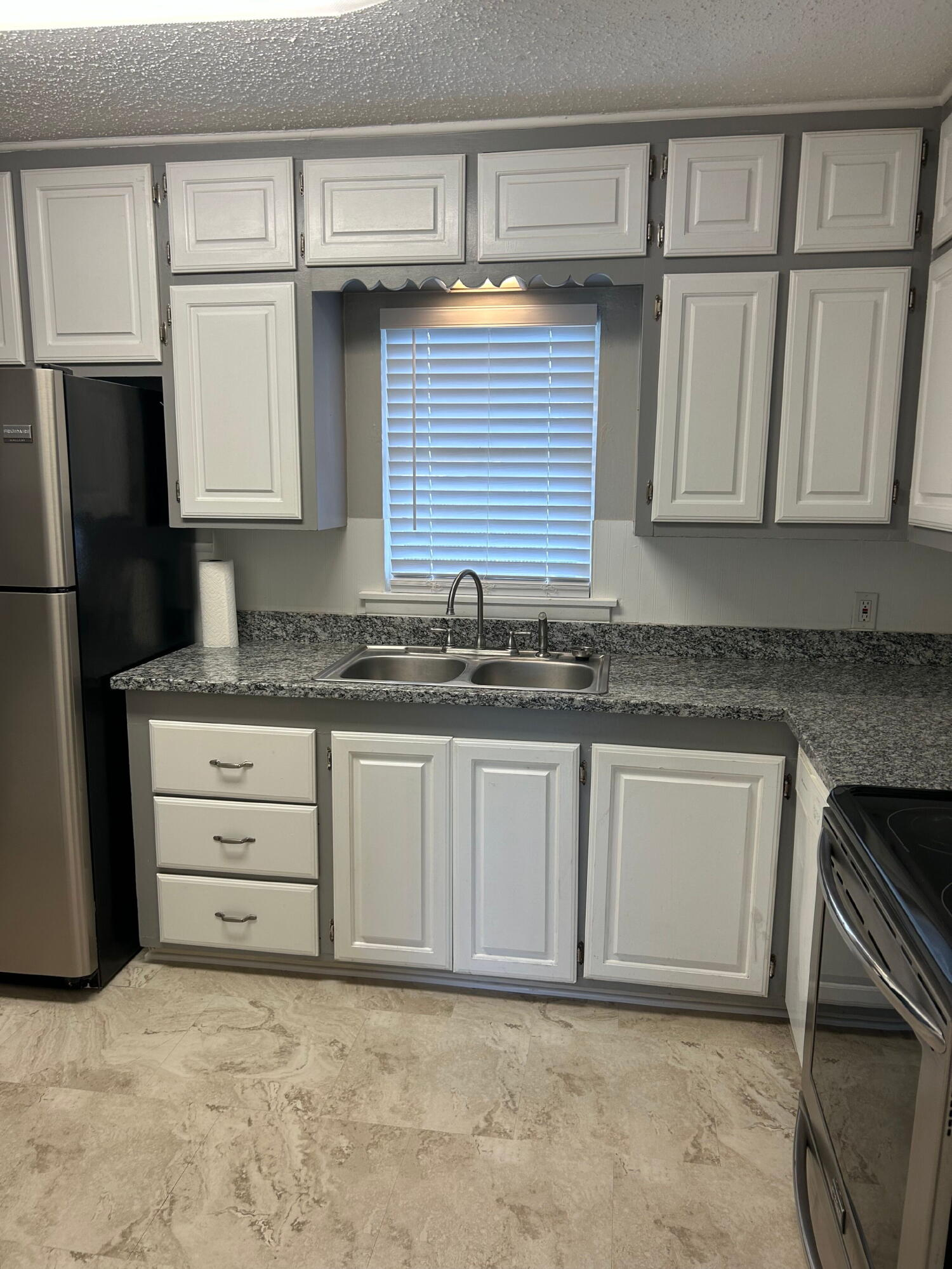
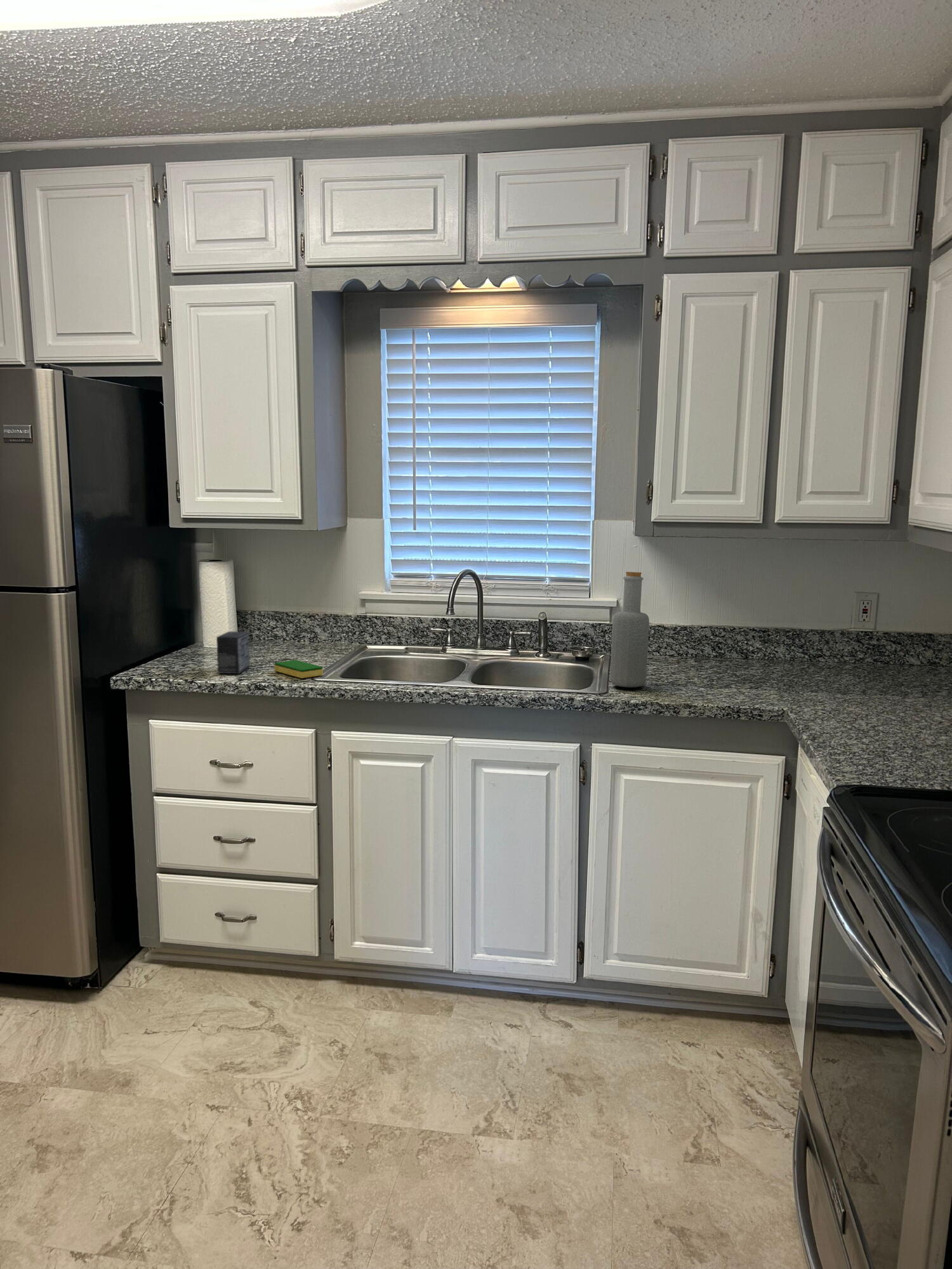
+ dish sponge (298, 668)
+ bottle (630, 630)
+ small box (233, 651)
